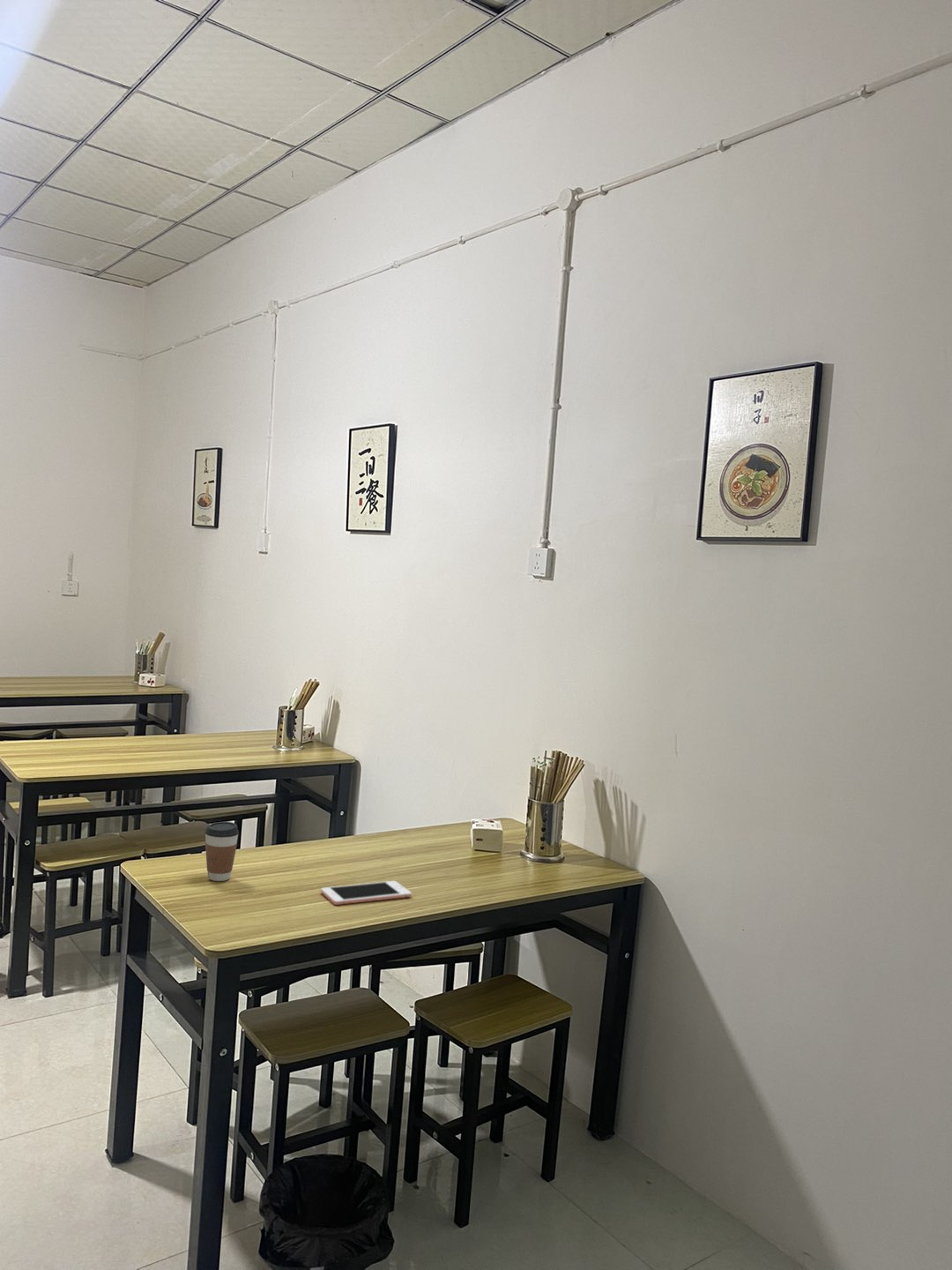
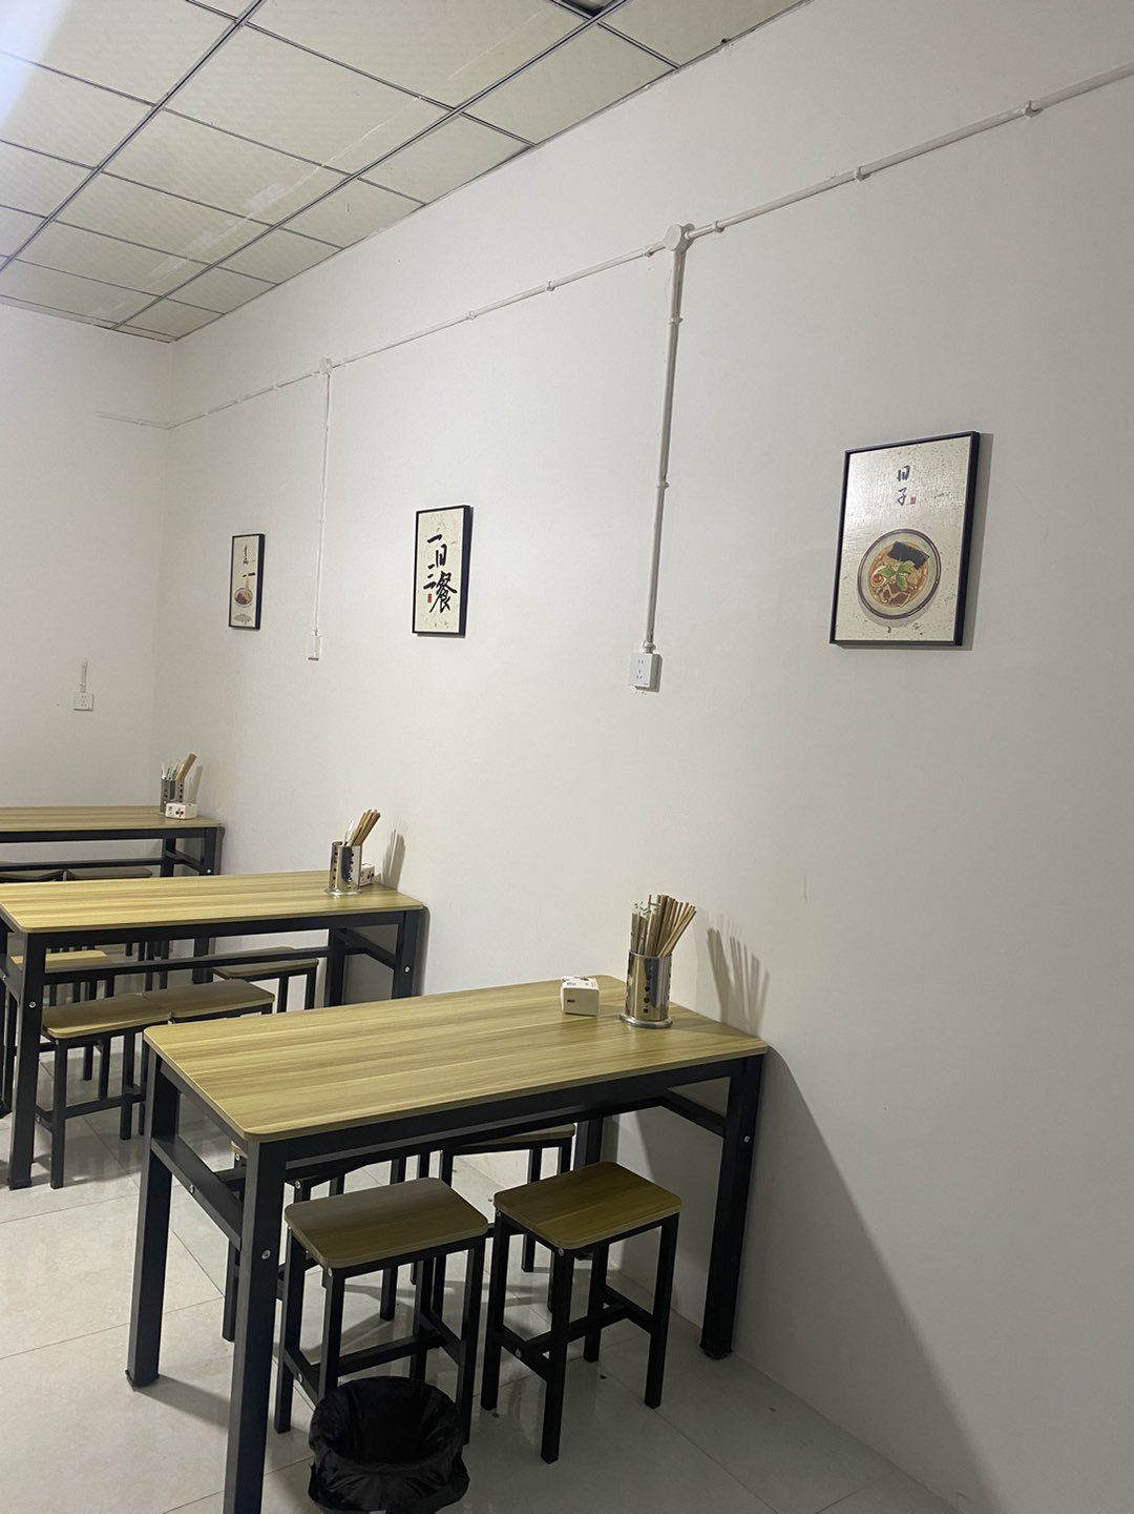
- coffee cup (220, 851)
- cell phone (366, 893)
